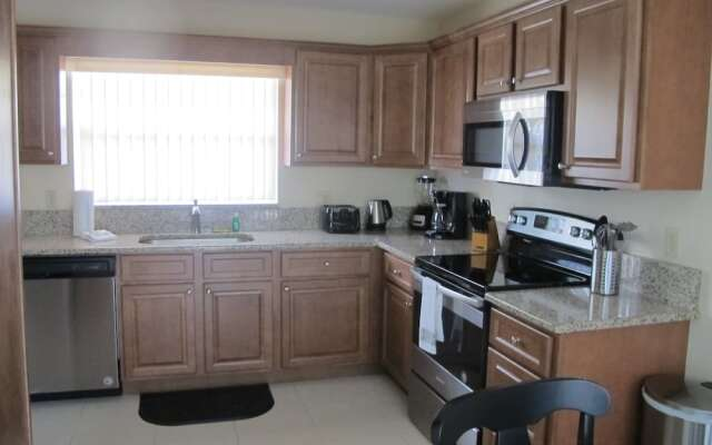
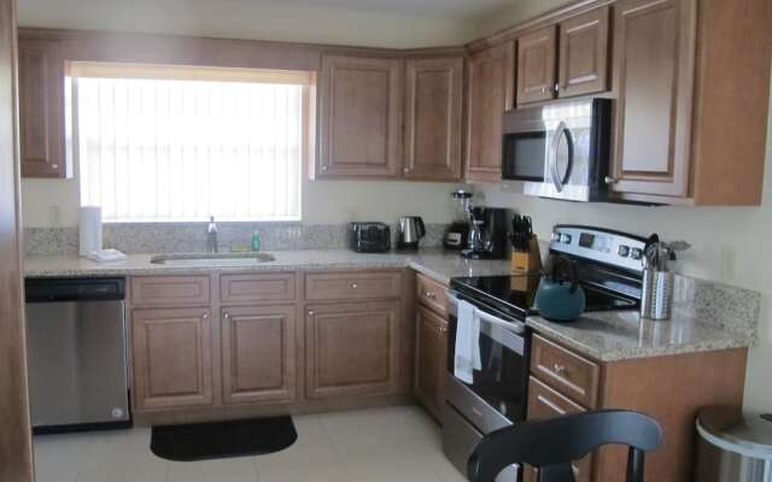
+ kettle (558, 286)
